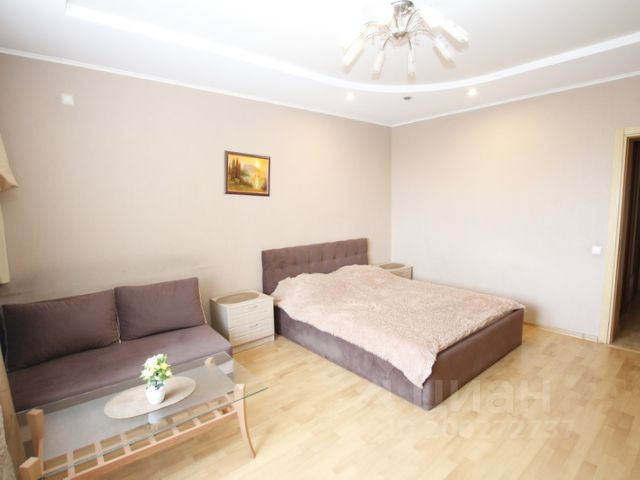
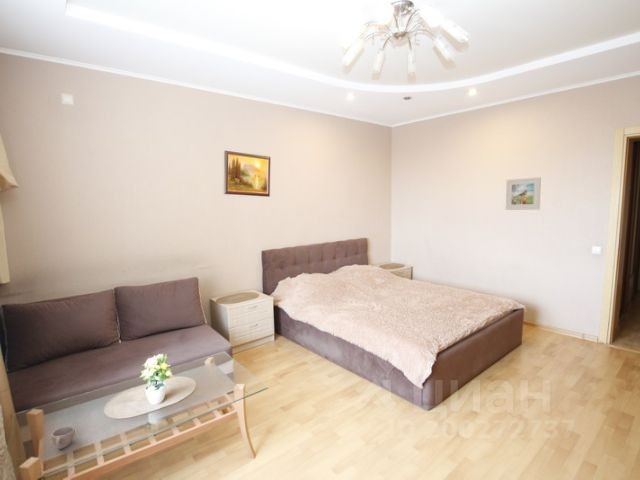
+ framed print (522, 194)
+ cup (62, 440)
